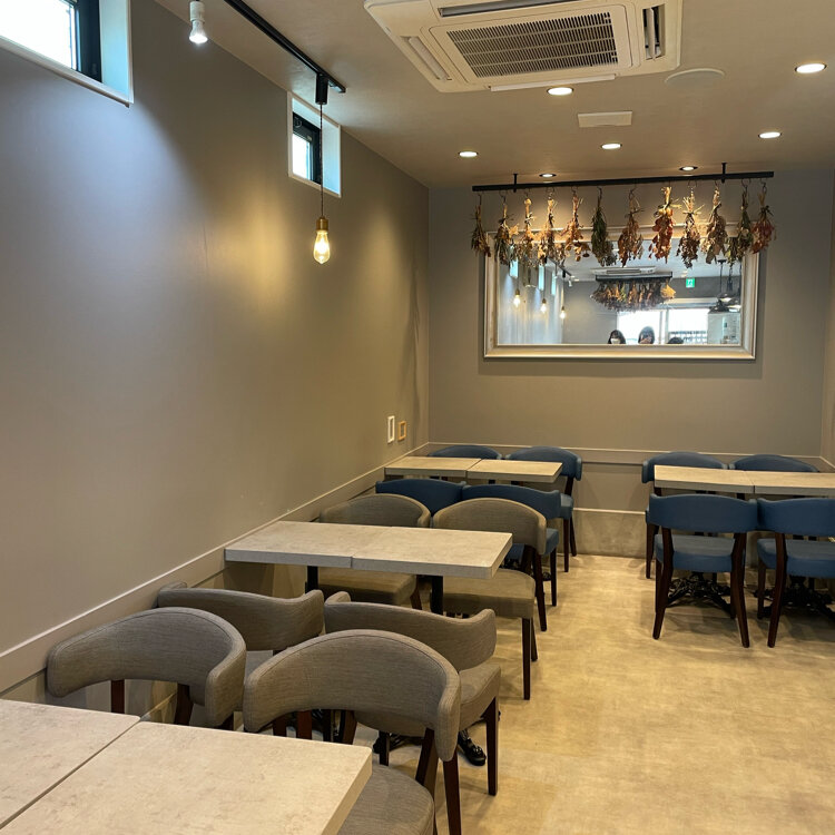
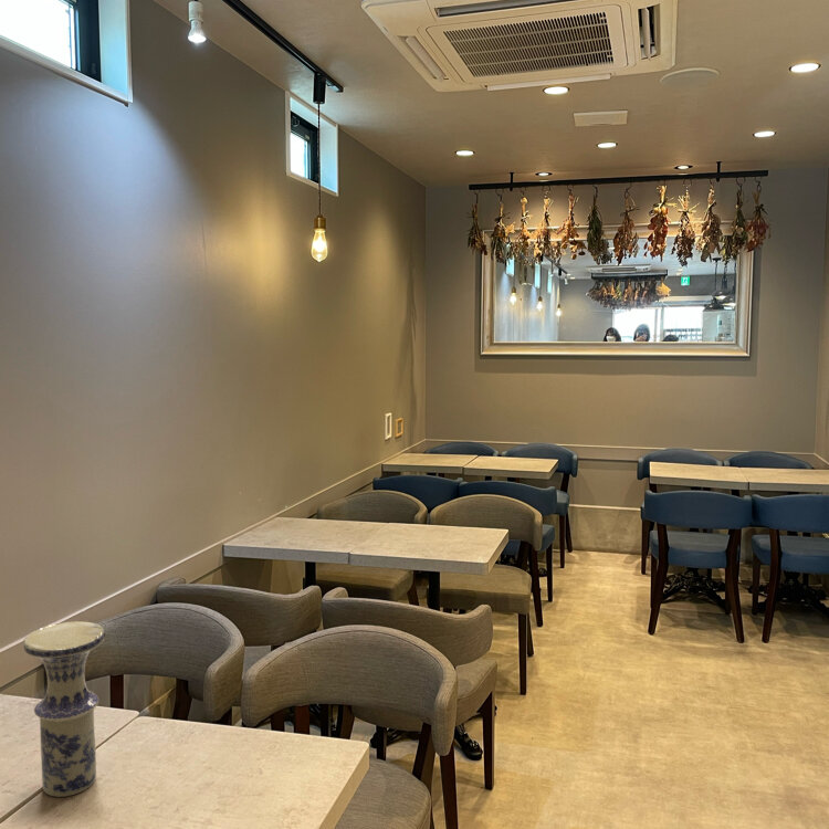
+ vase (66, 710)
